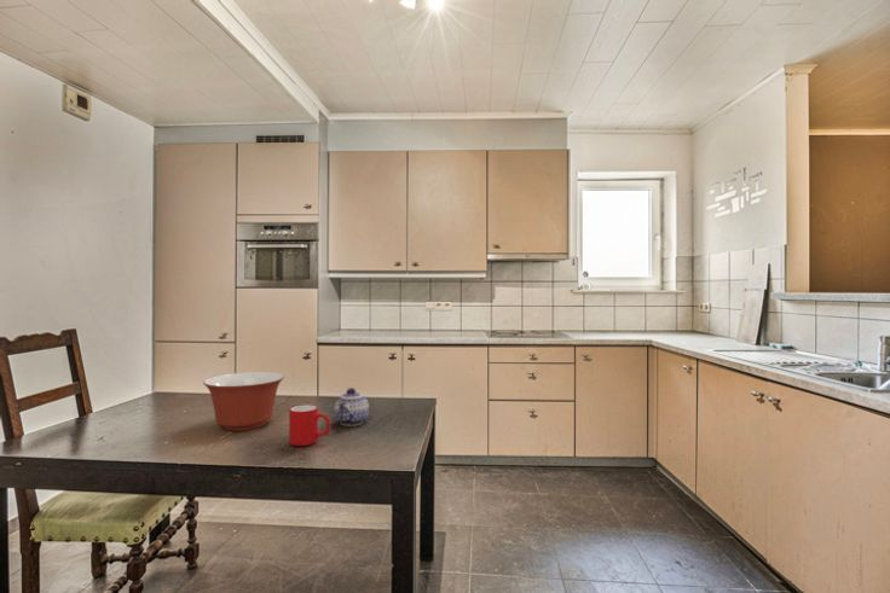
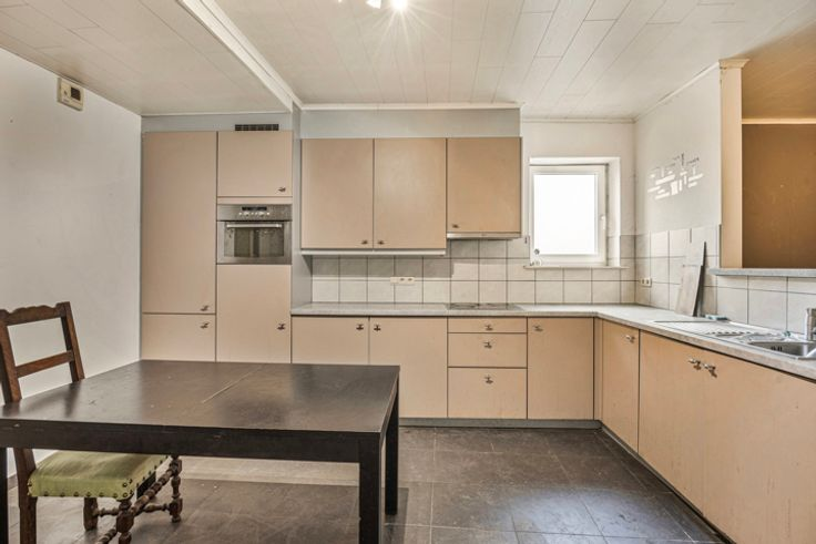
- teapot (351, 405)
- cup (310, 425)
- mixing bowl (244, 401)
